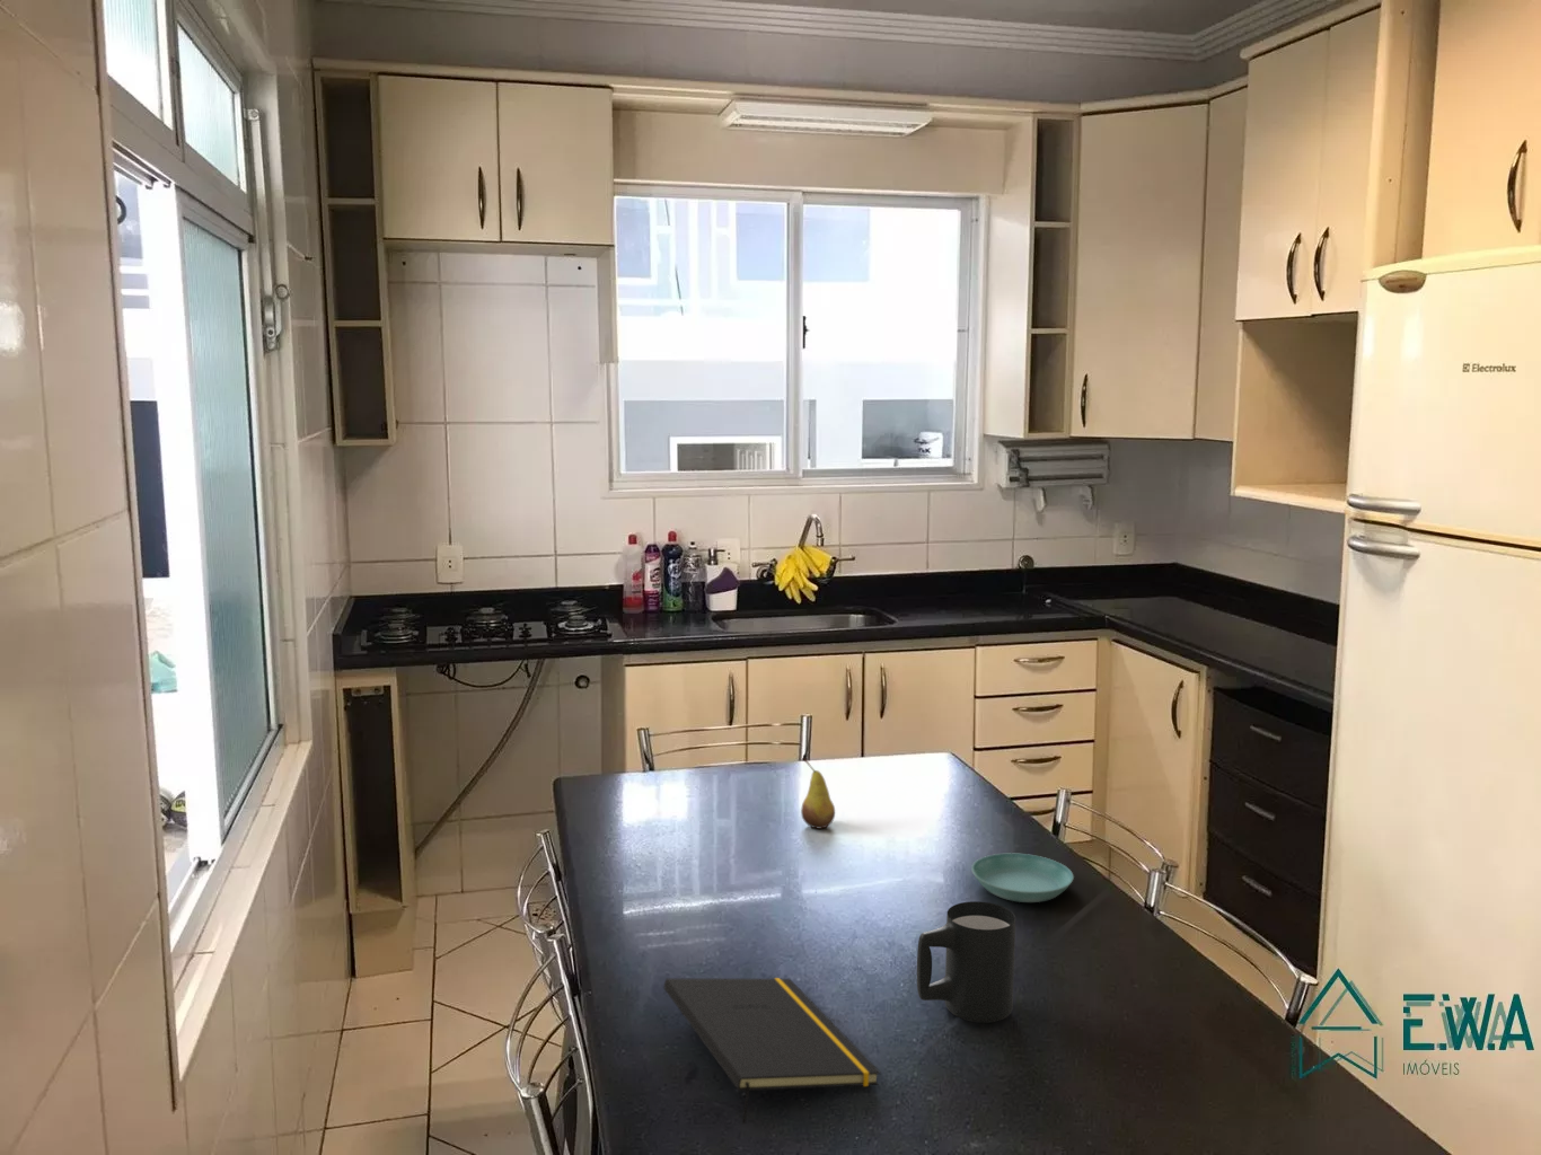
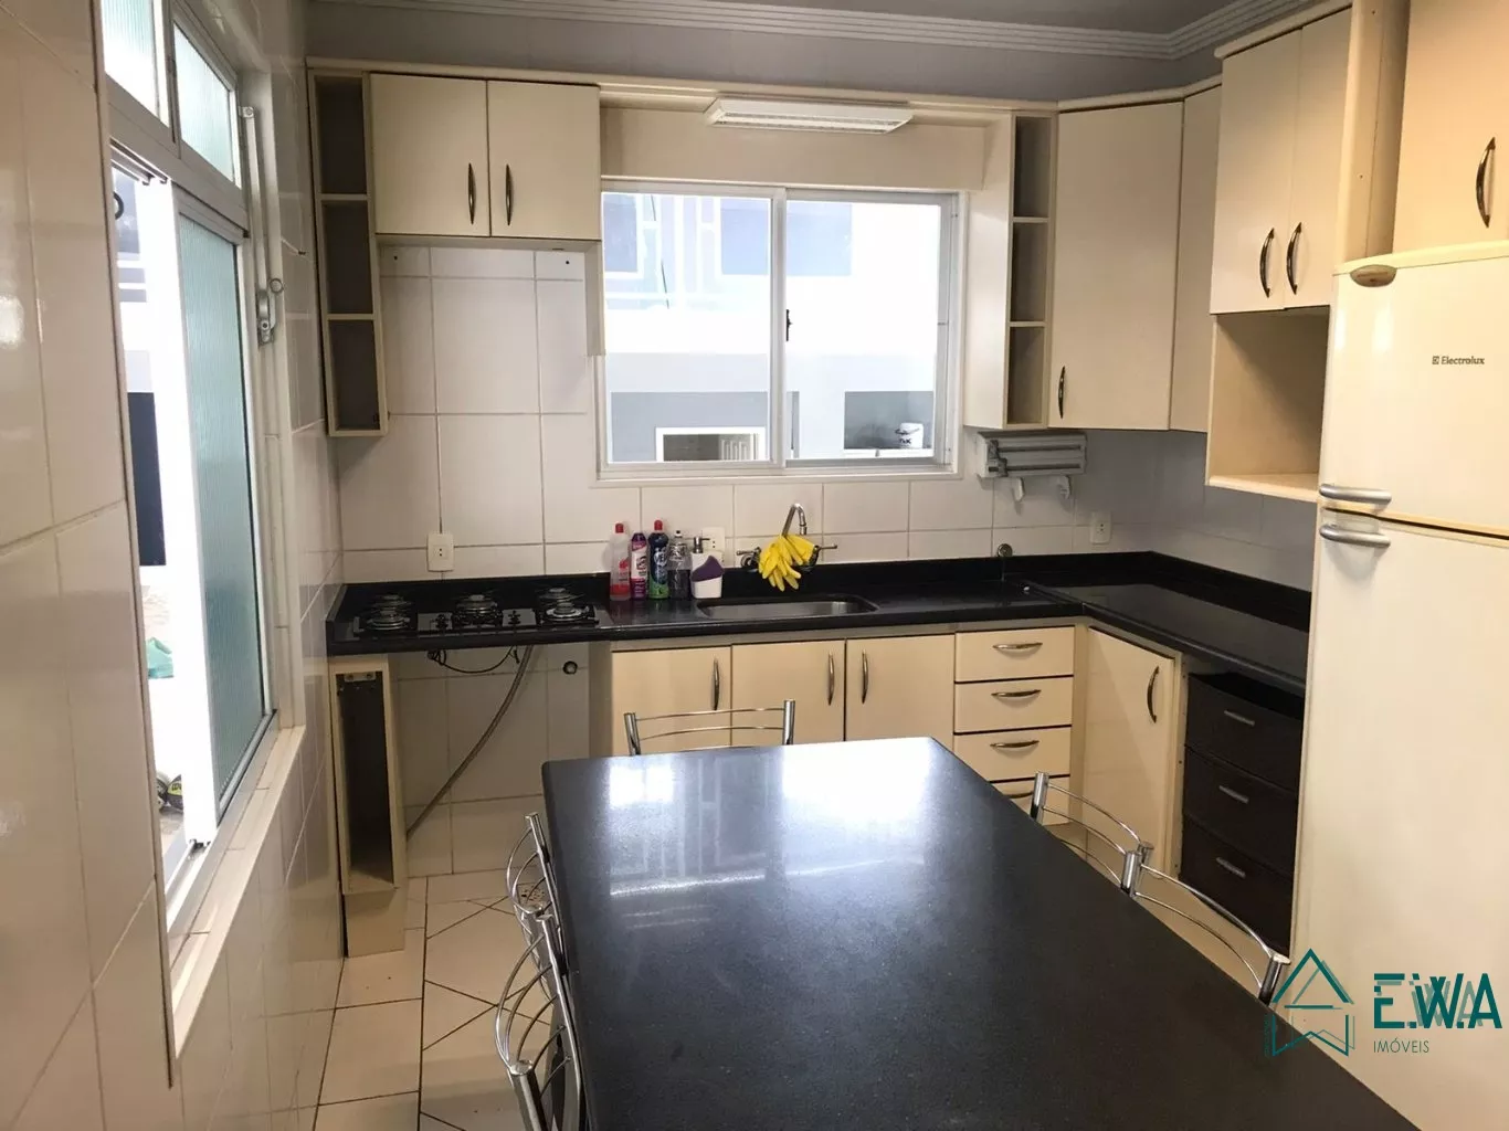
- fruit (818, 792)
- mug (963, 965)
- notepad (766, 1029)
- saucer (1020, 880)
